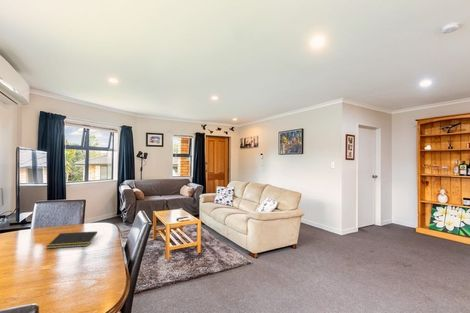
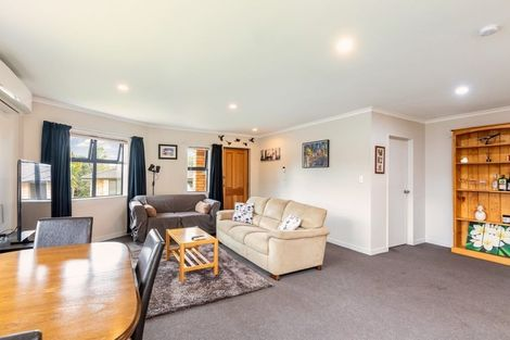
- notepad (73, 239)
